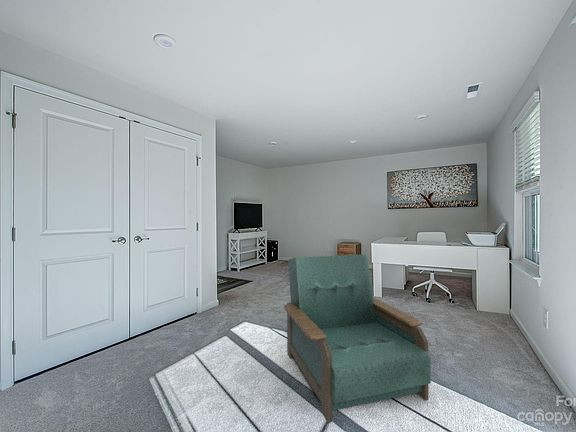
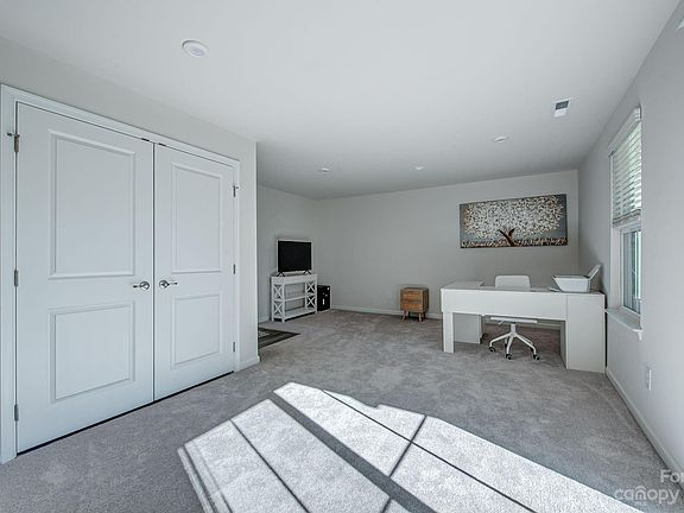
- armchair (347, 316)
